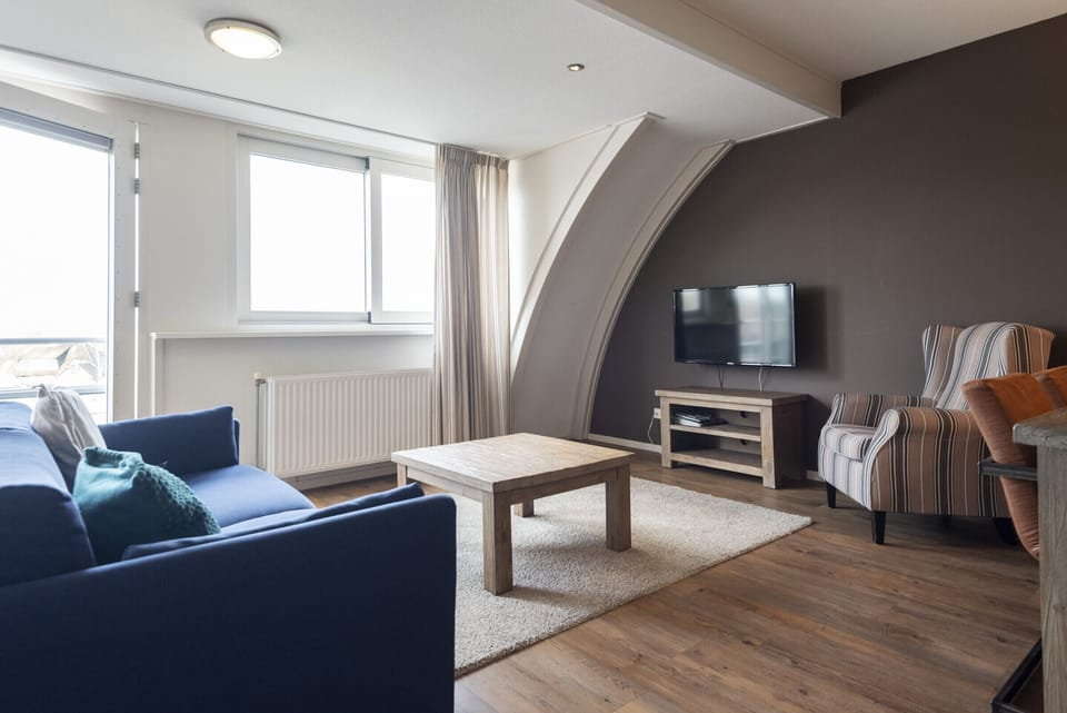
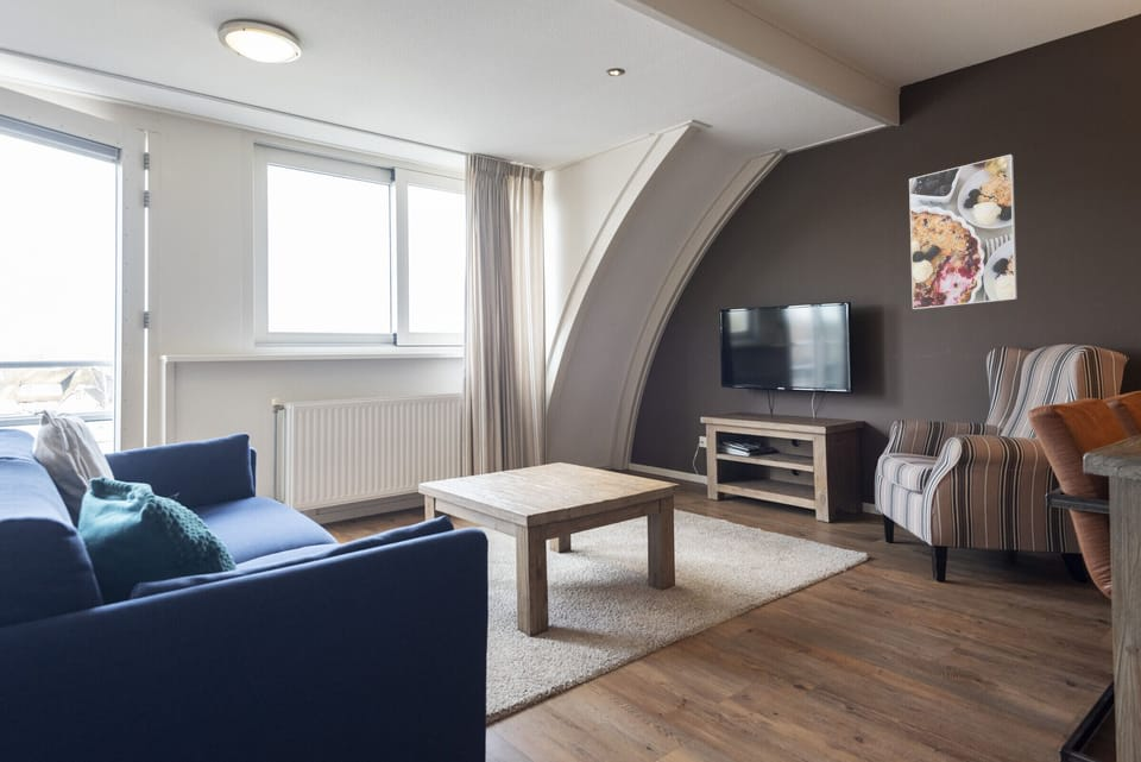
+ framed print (959, 235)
